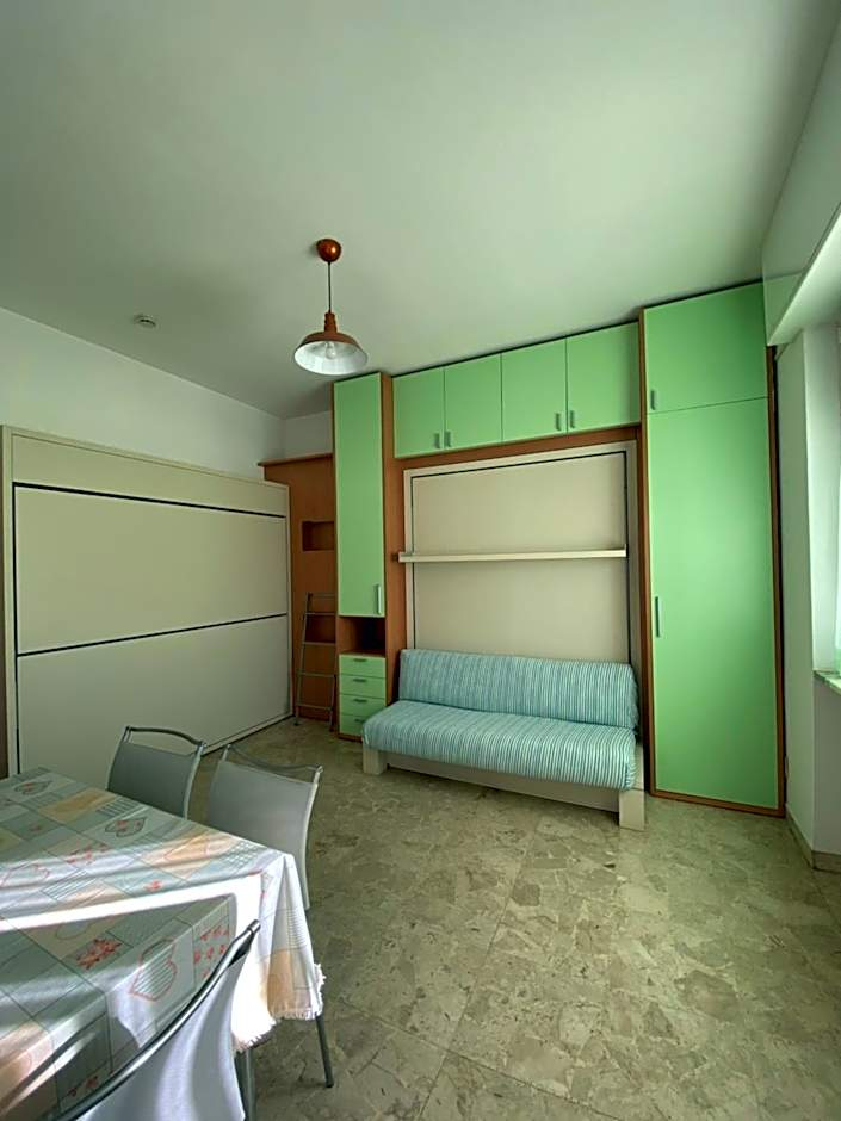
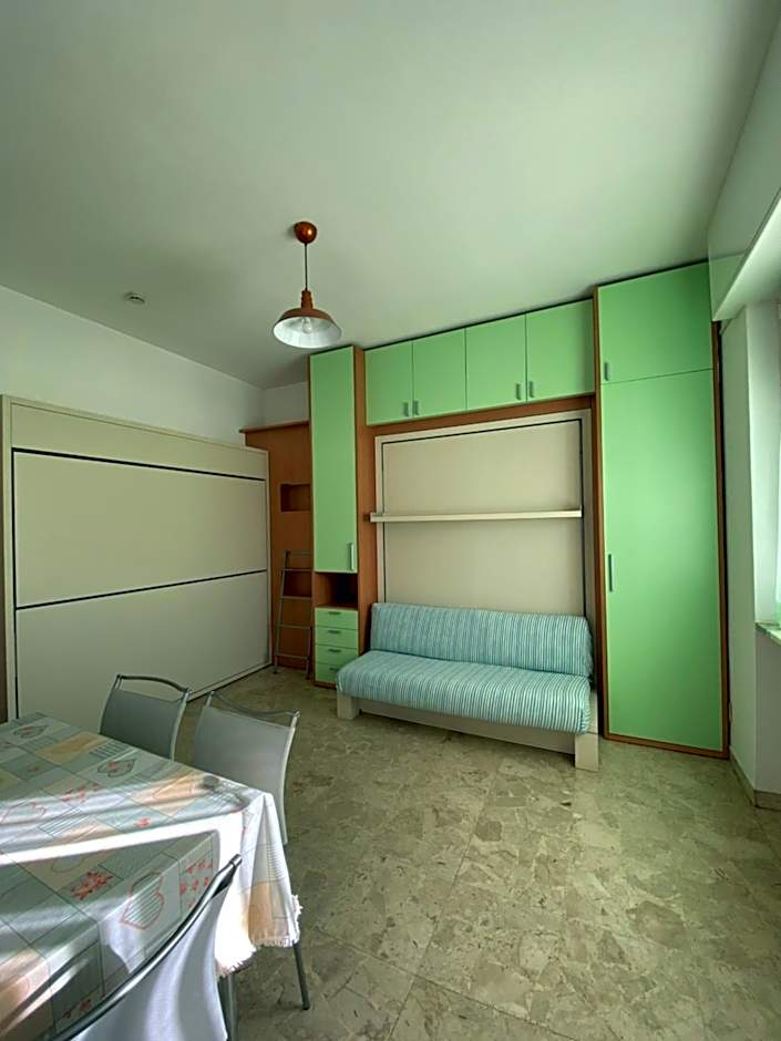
+ soupspoon (226, 789)
